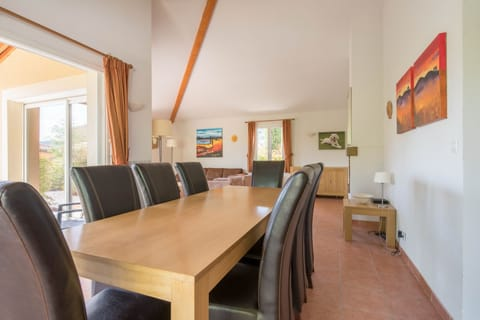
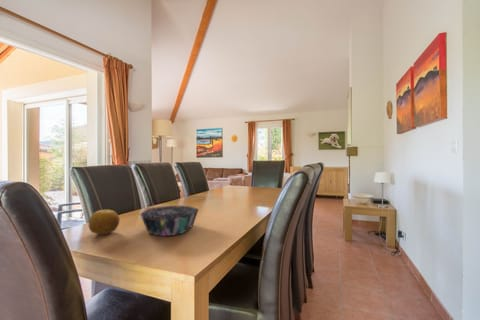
+ fruit (104, 221)
+ decorative bowl (170, 220)
